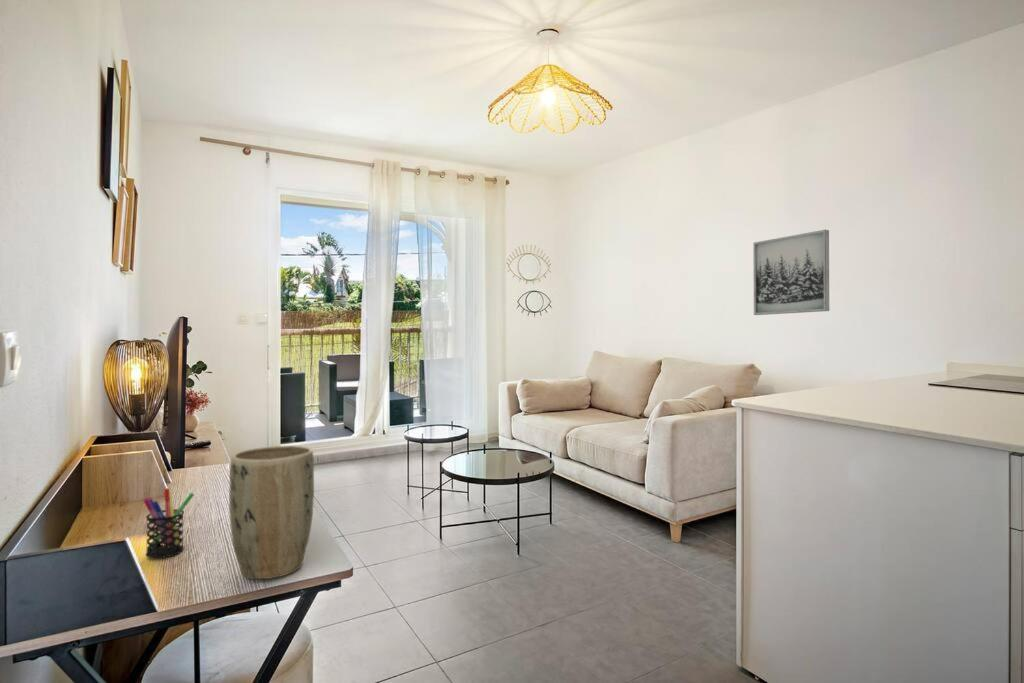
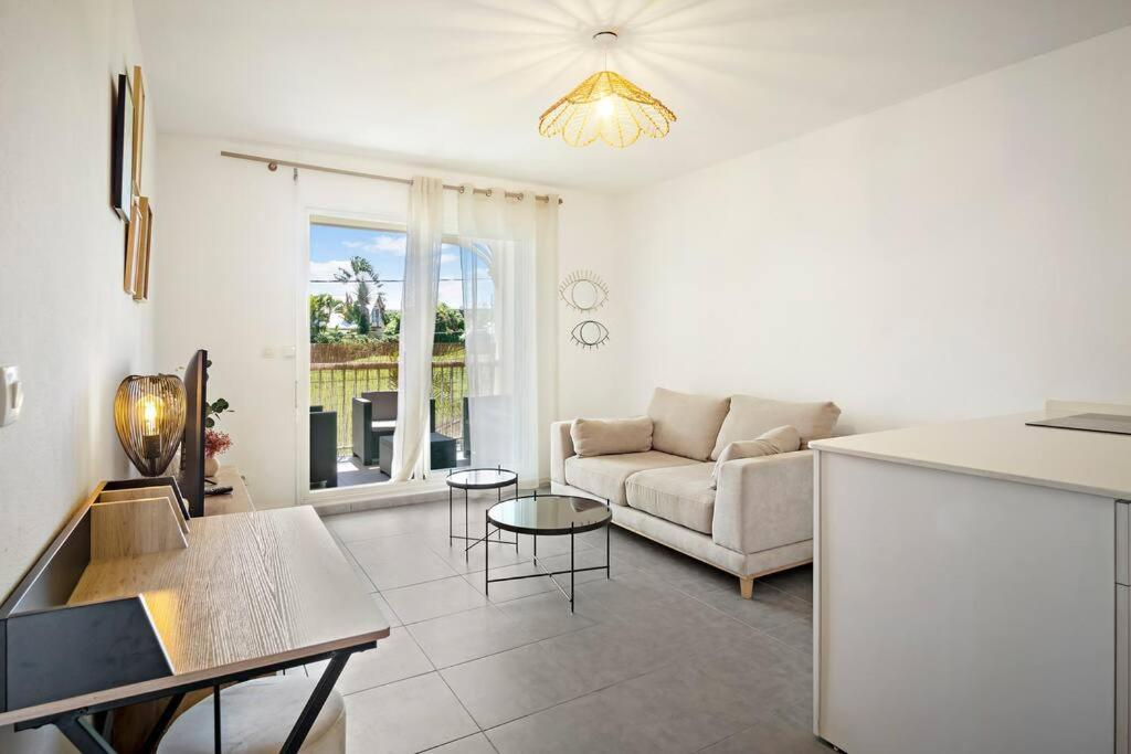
- wall art (789, 274)
- plant pot (272, 510)
- pen holder (169, 518)
